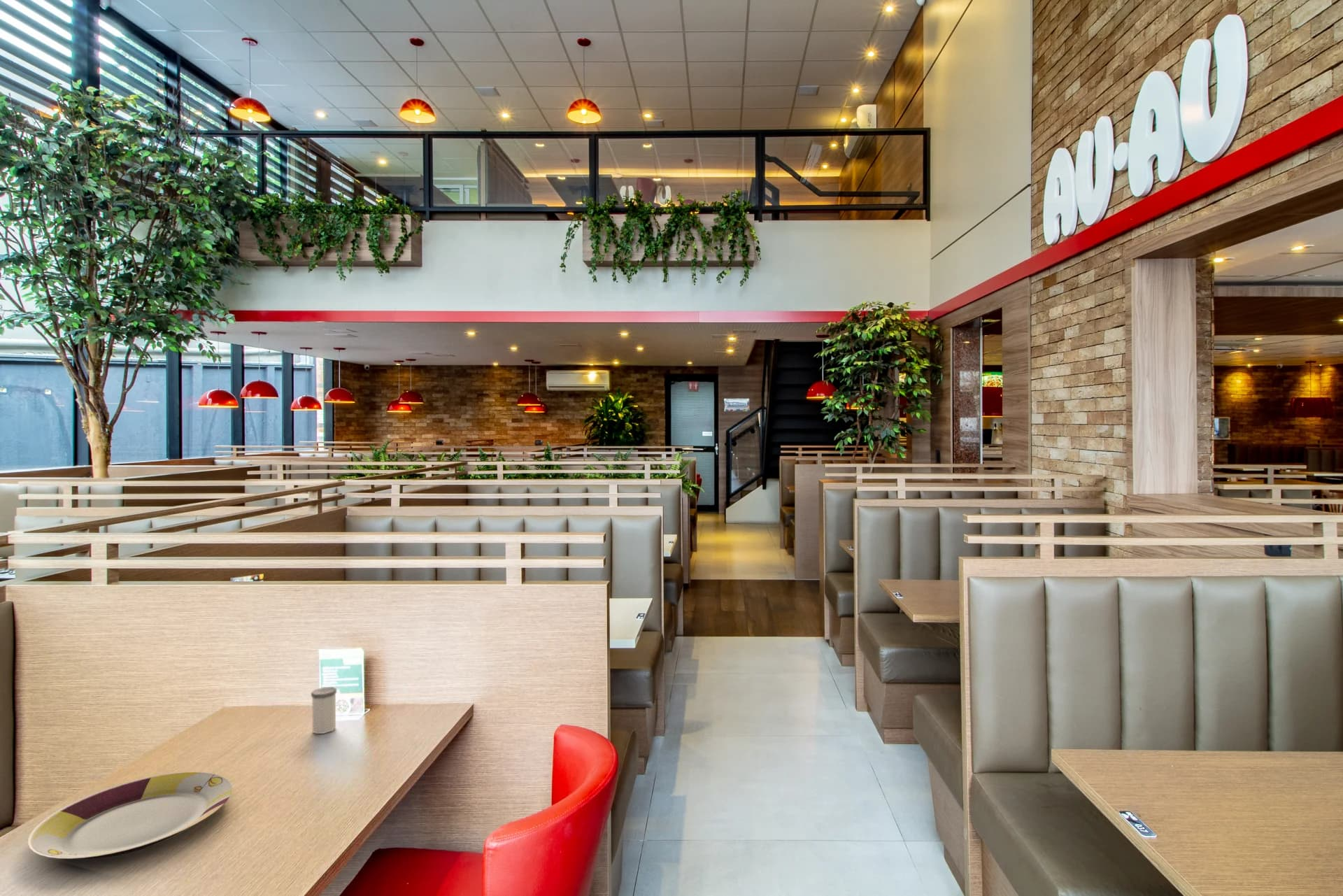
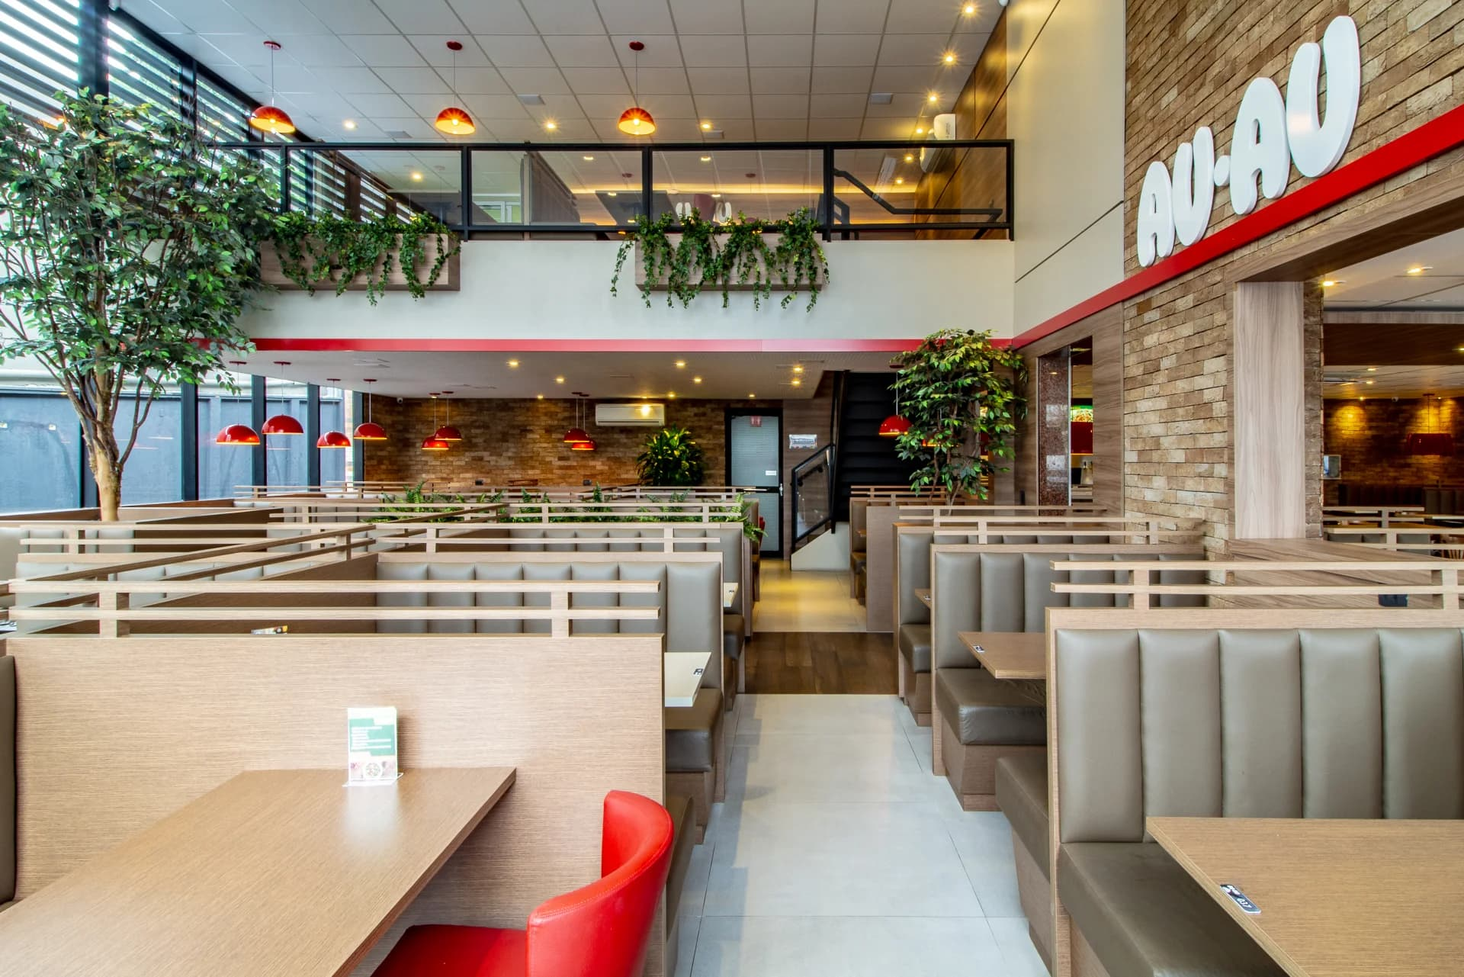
- salt shaker (324, 710)
- plate (137, 816)
